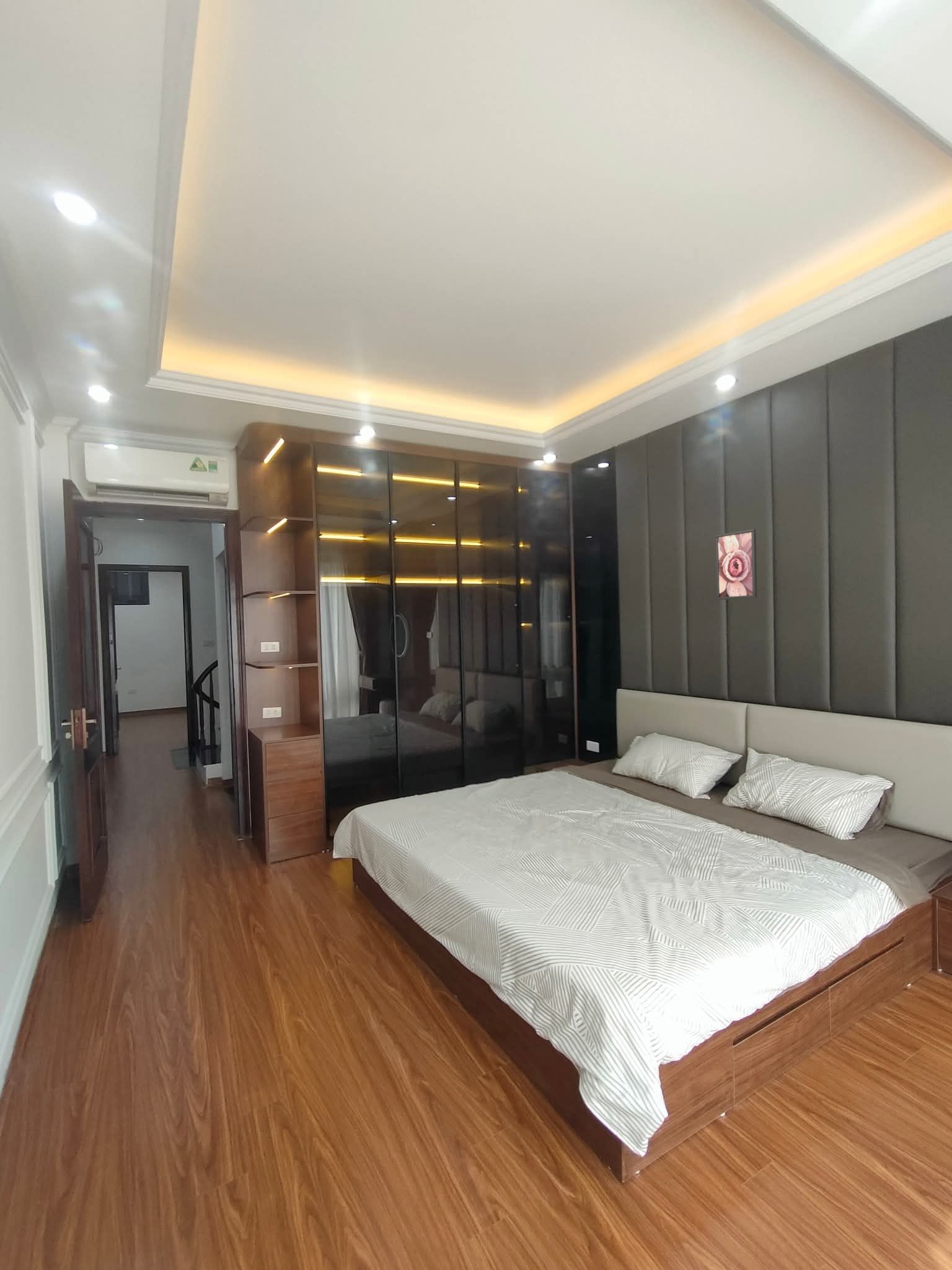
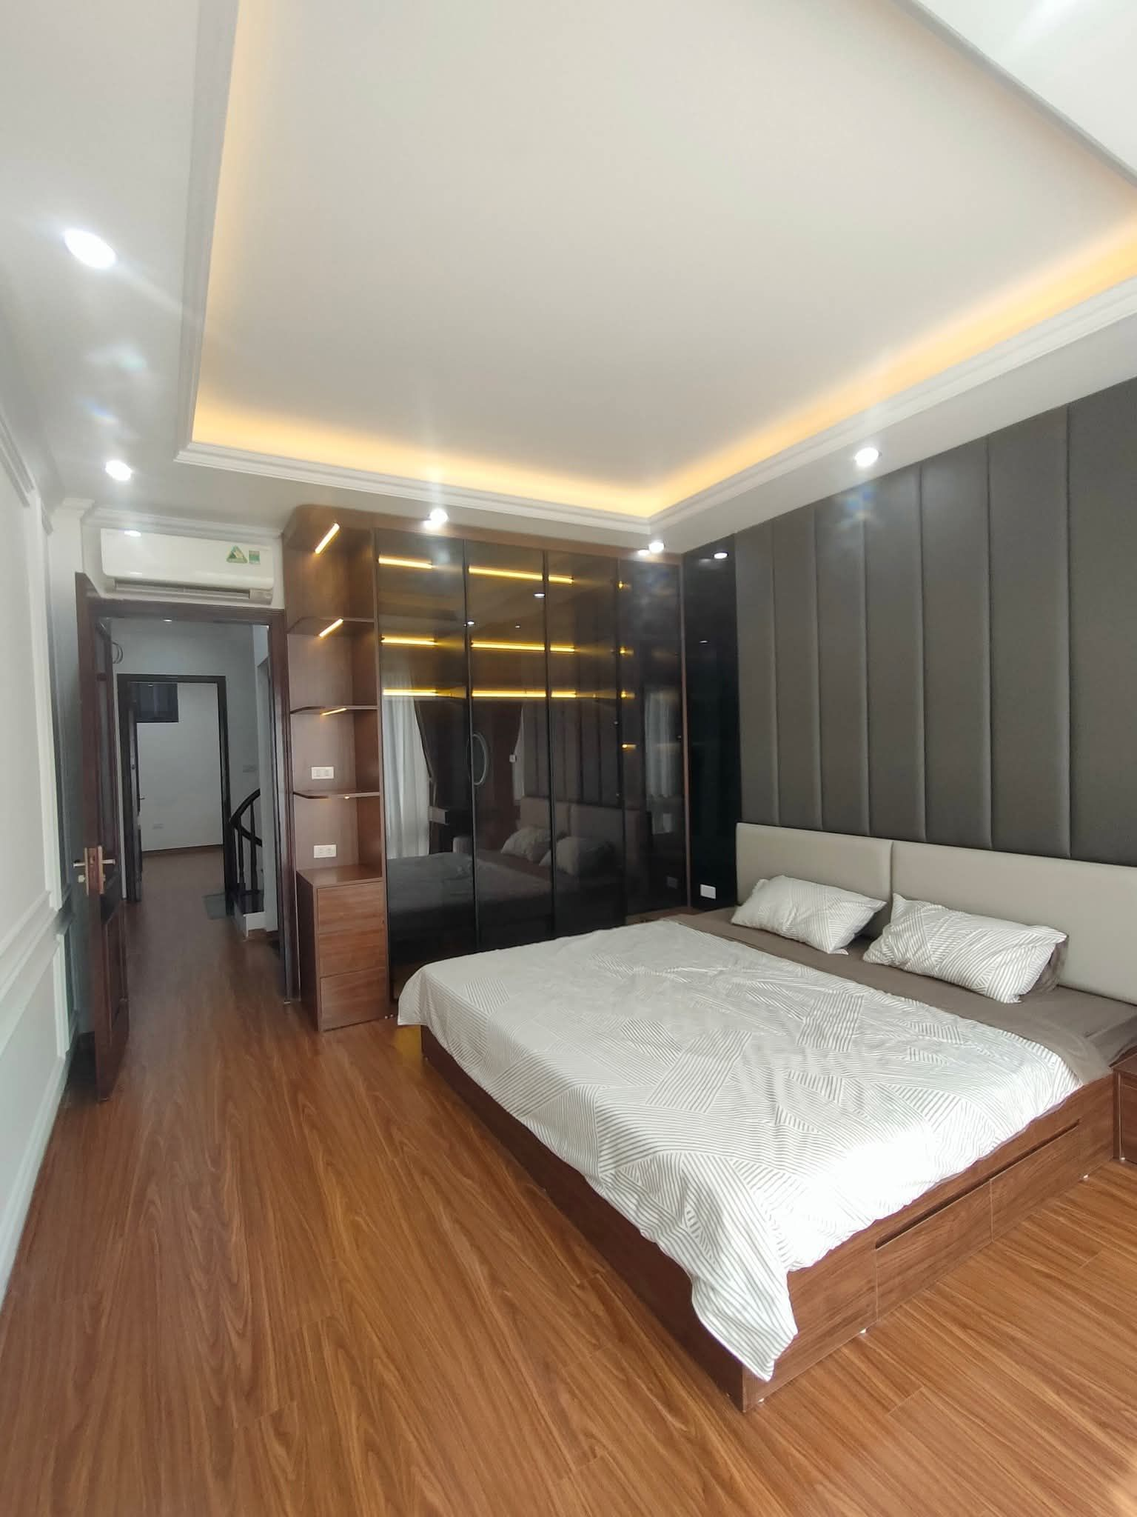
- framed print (736, 565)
